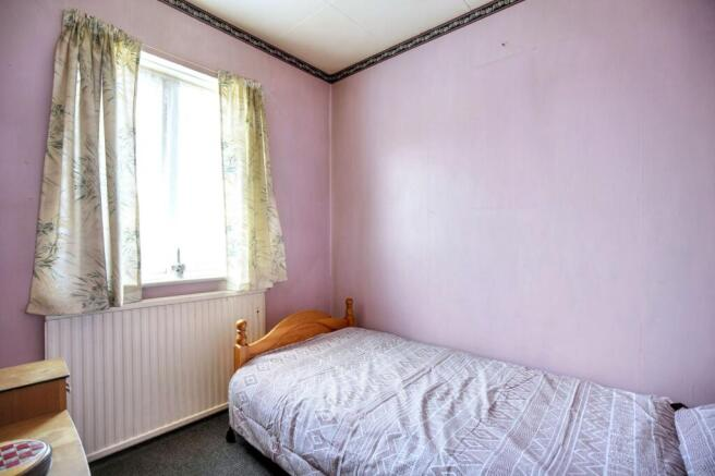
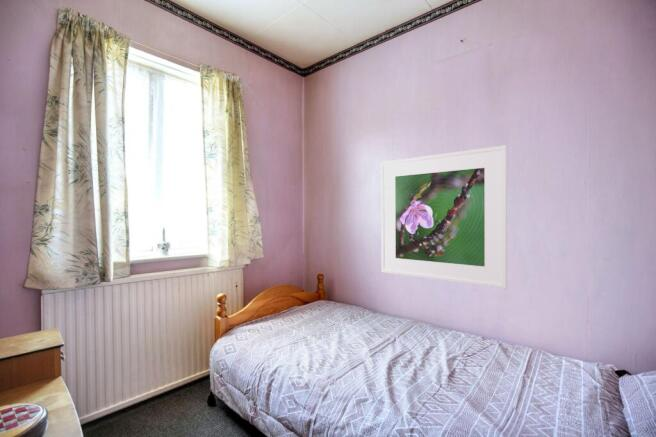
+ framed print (436, 217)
